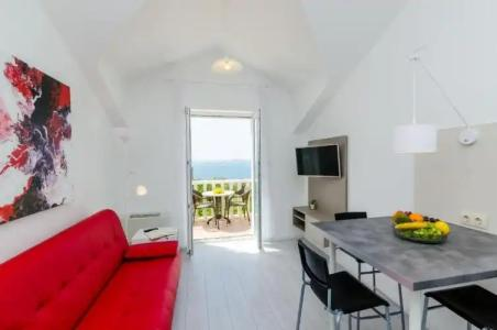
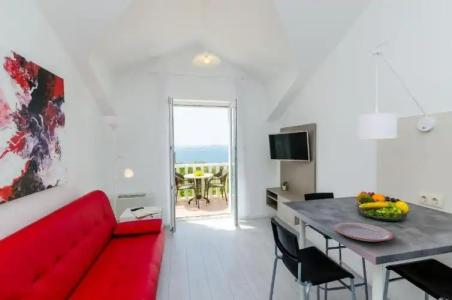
+ plate (362, 232)
